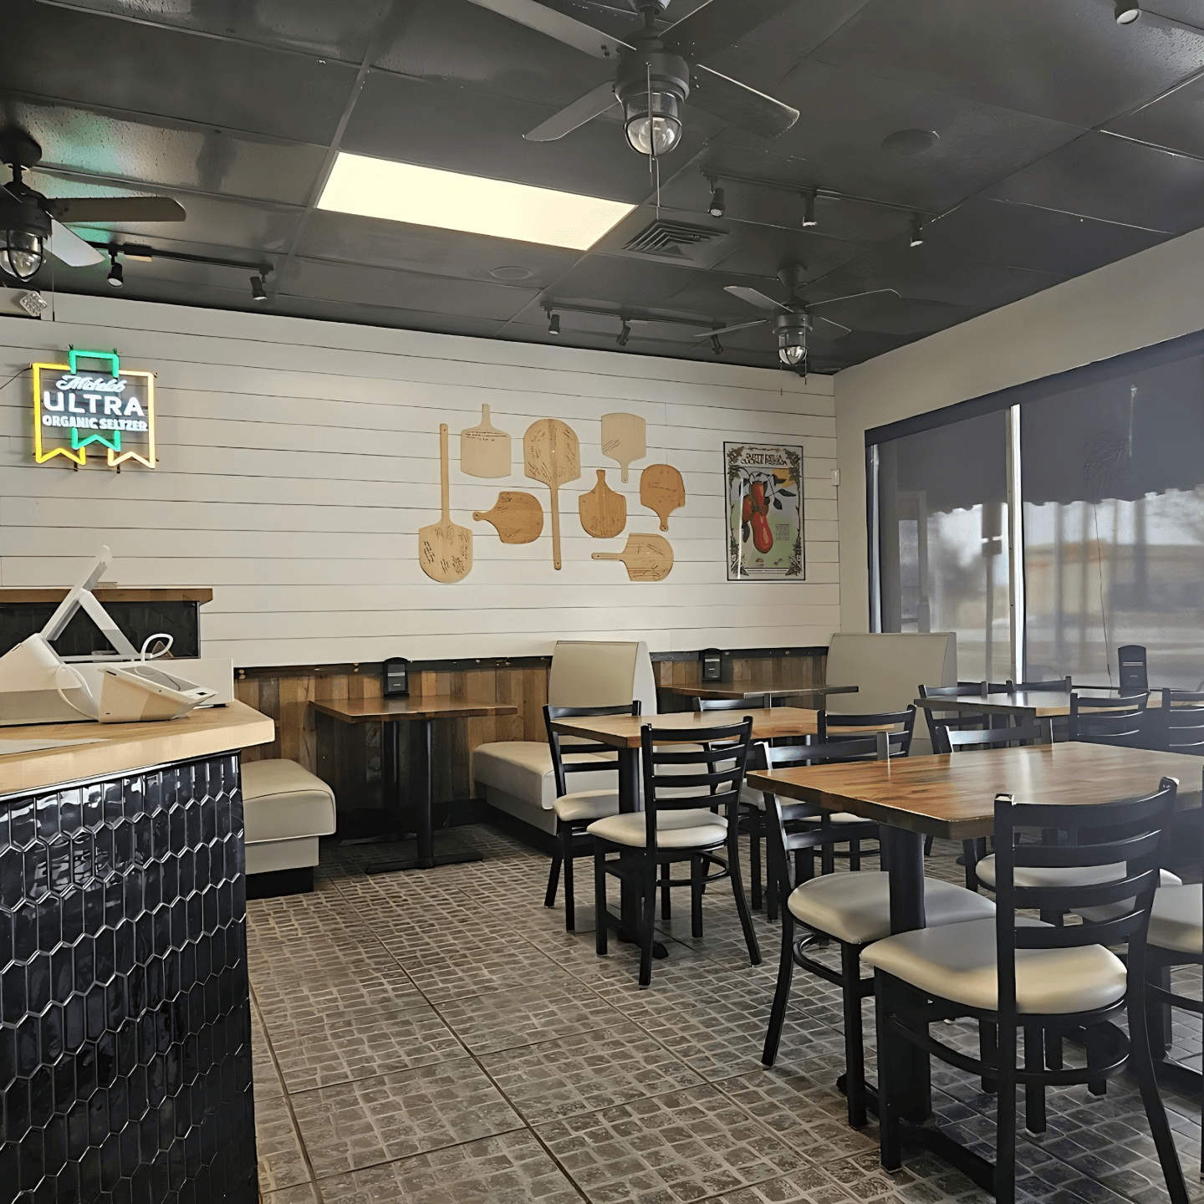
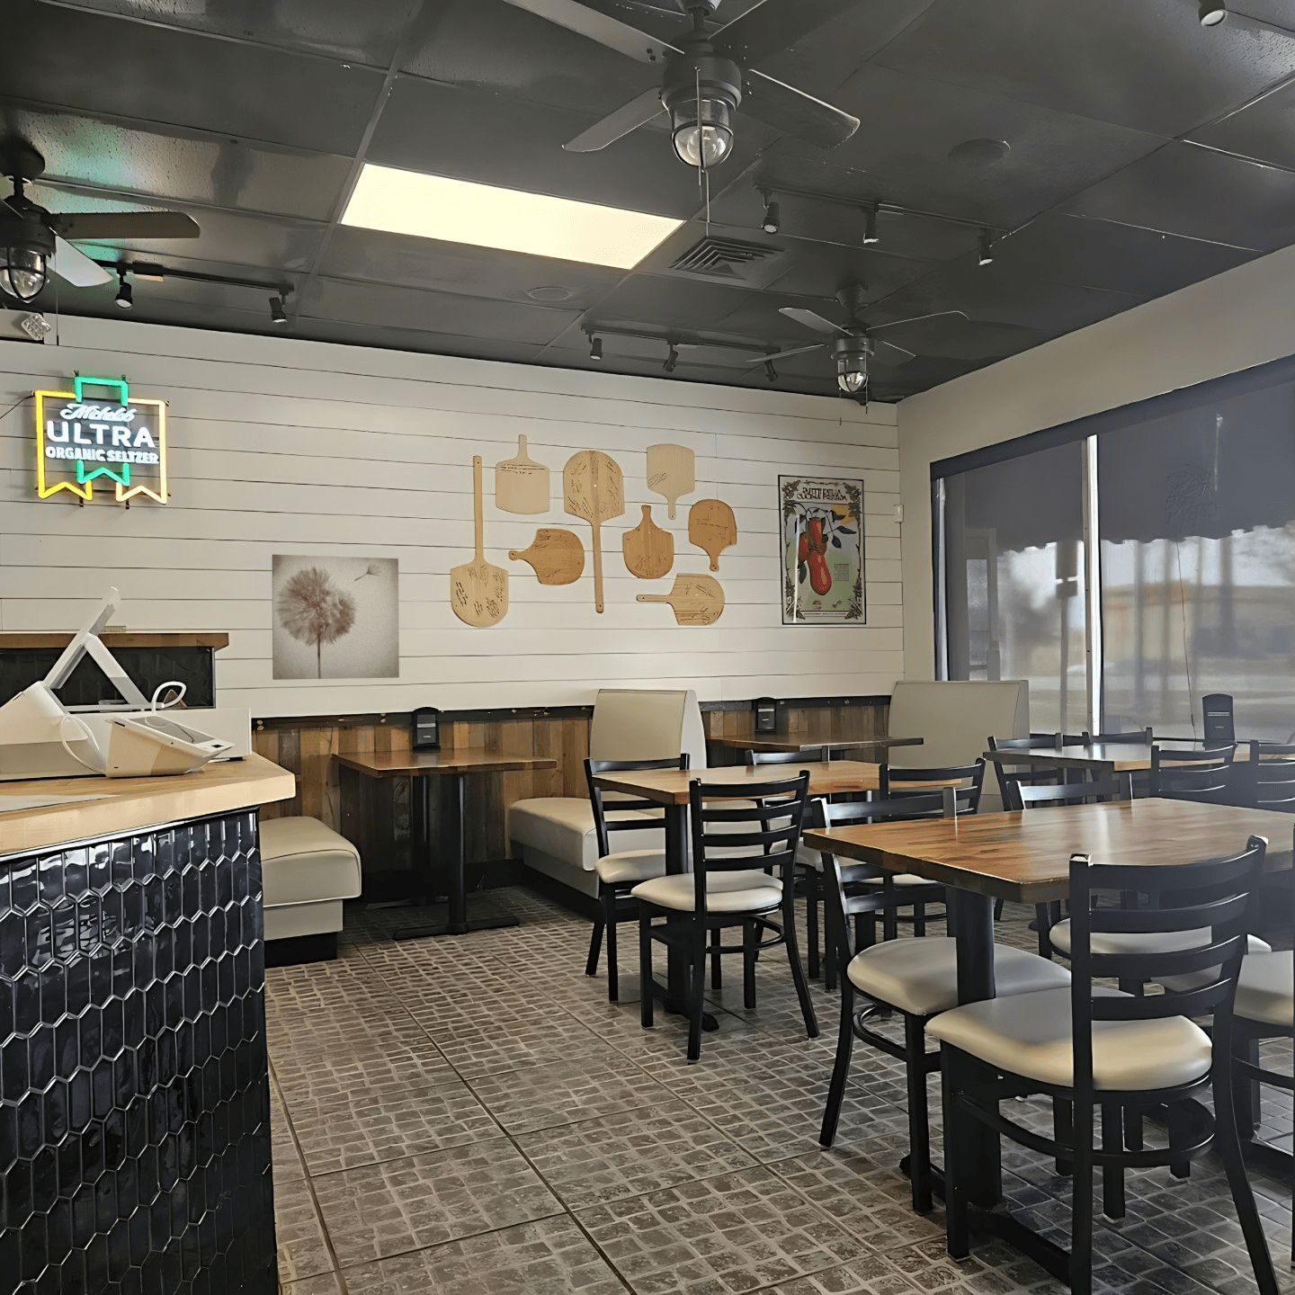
+ wall art (337, 617)
